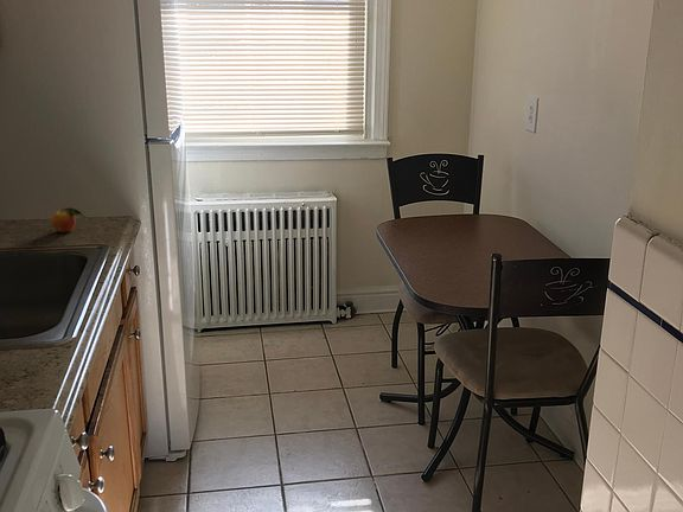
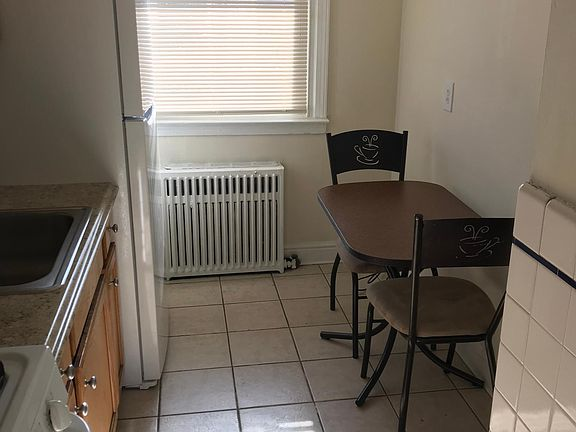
- fruit (70, 217)
